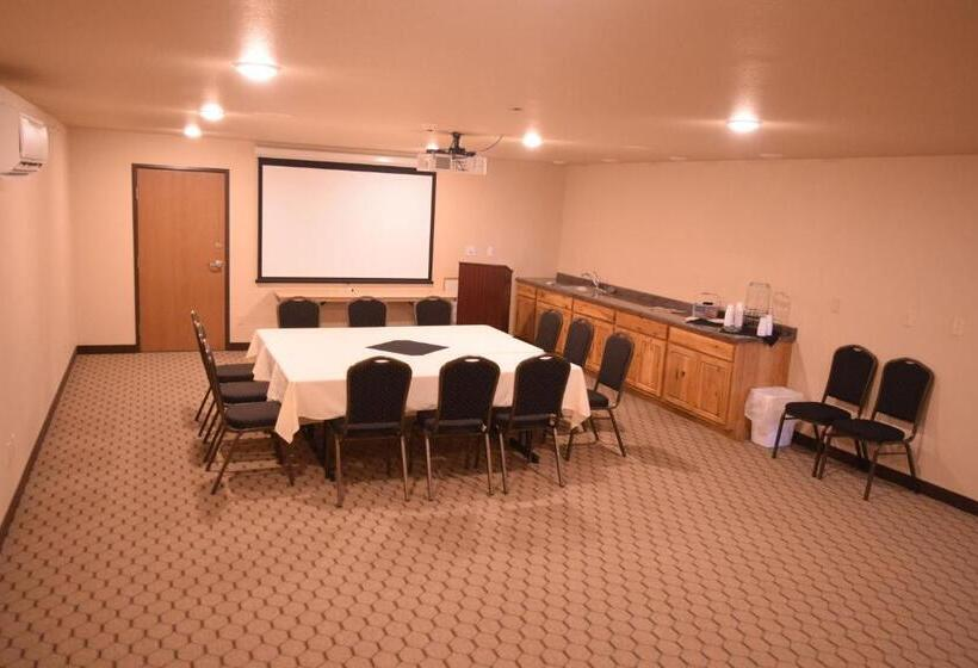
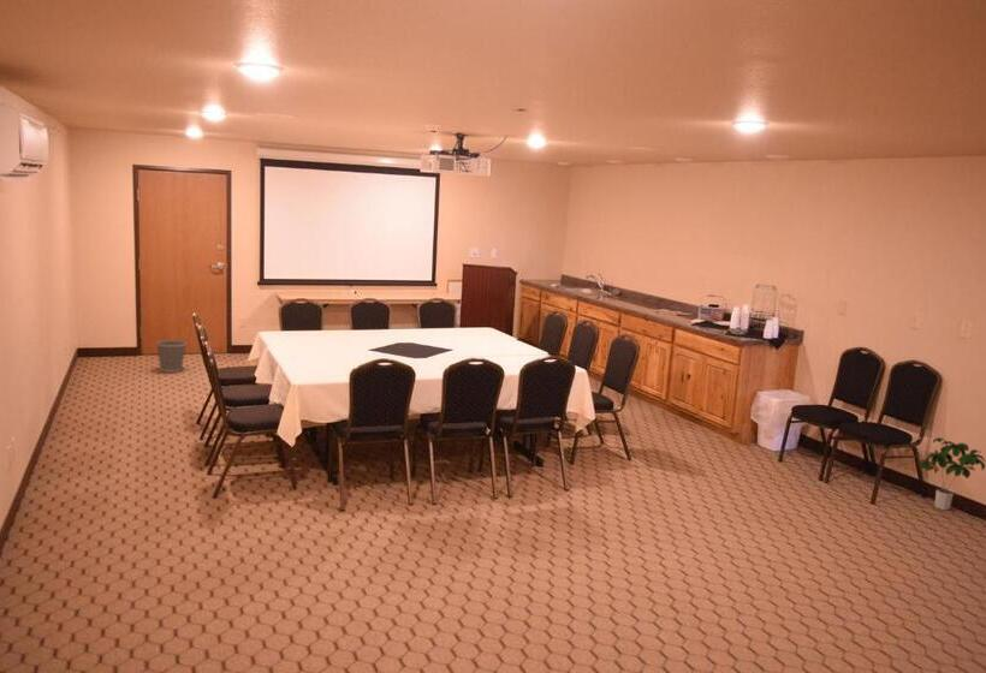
+ wastebasket (171, 356)
+ potted plant (948, 474)
